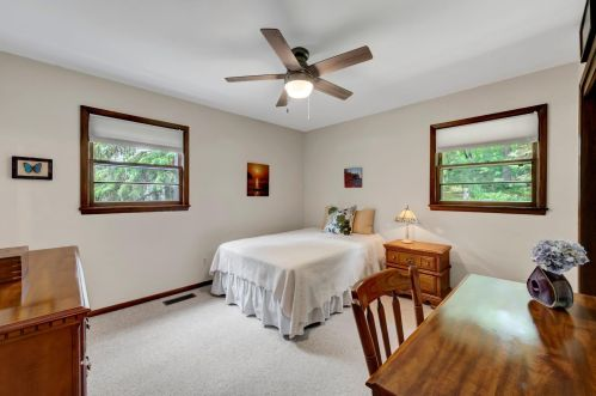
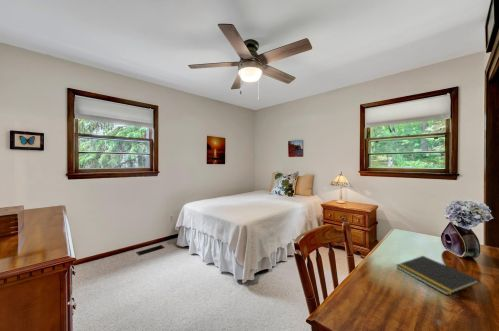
+ notepad (433, 272)
